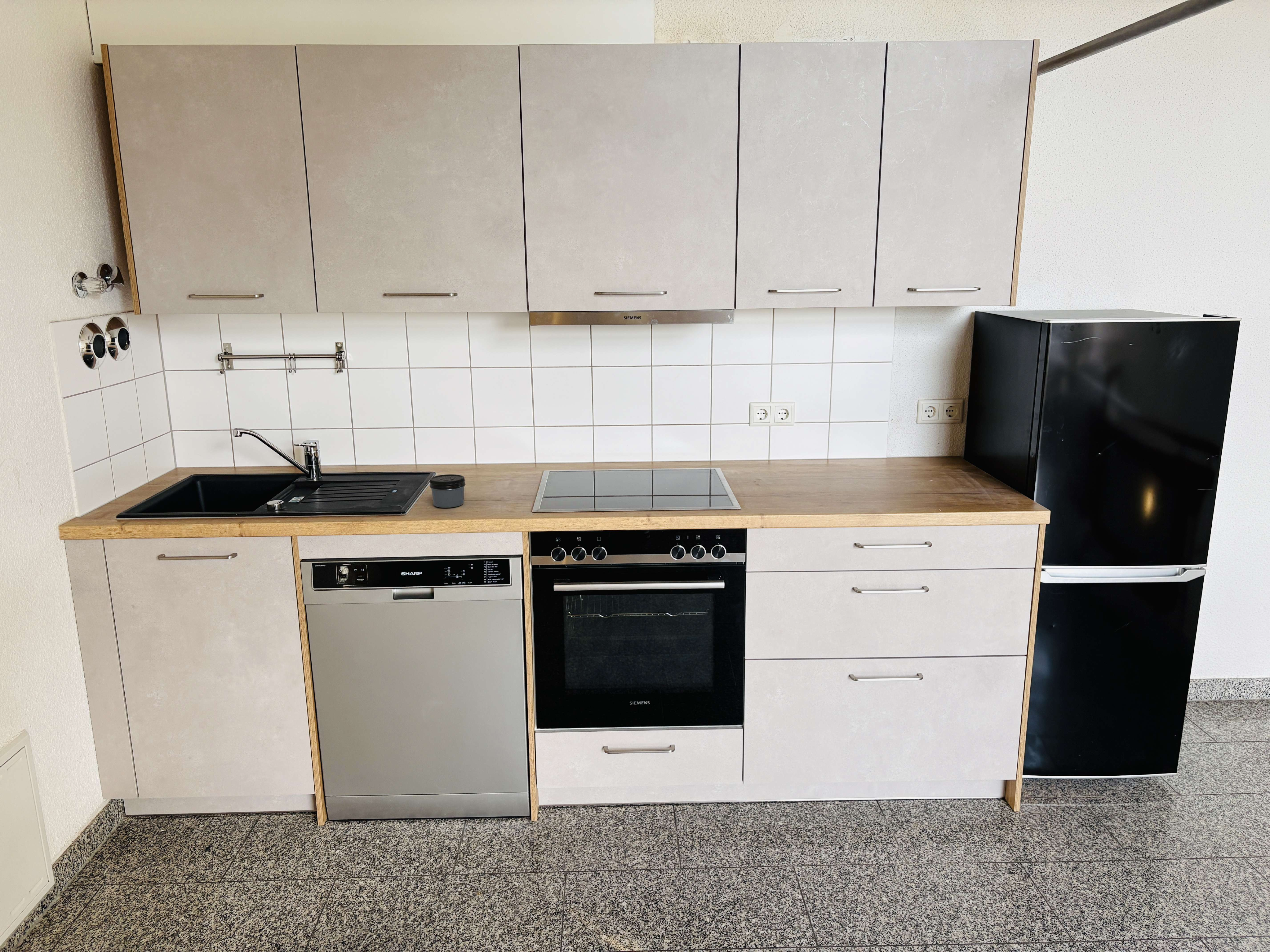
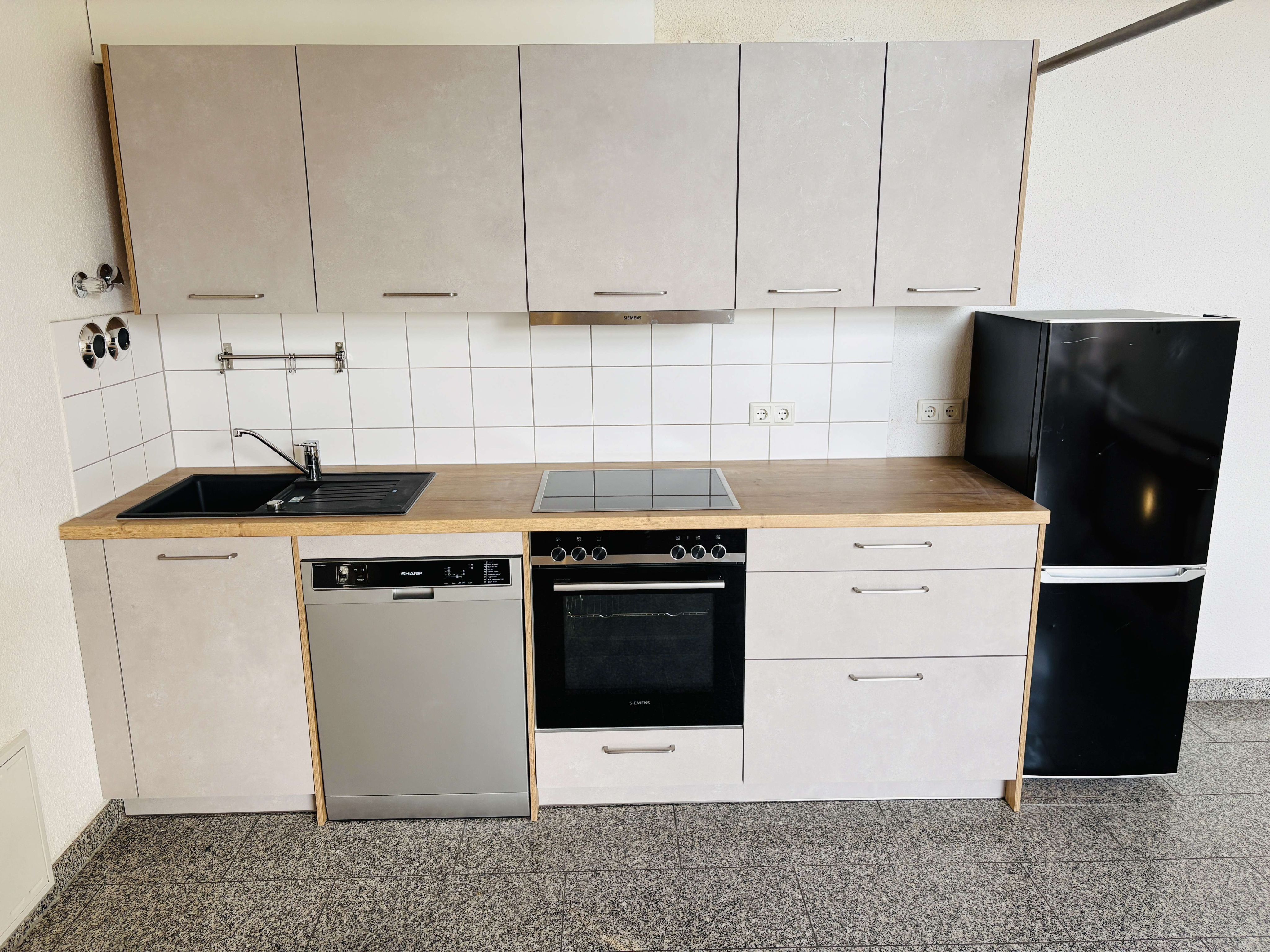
- jar (448, 491)
